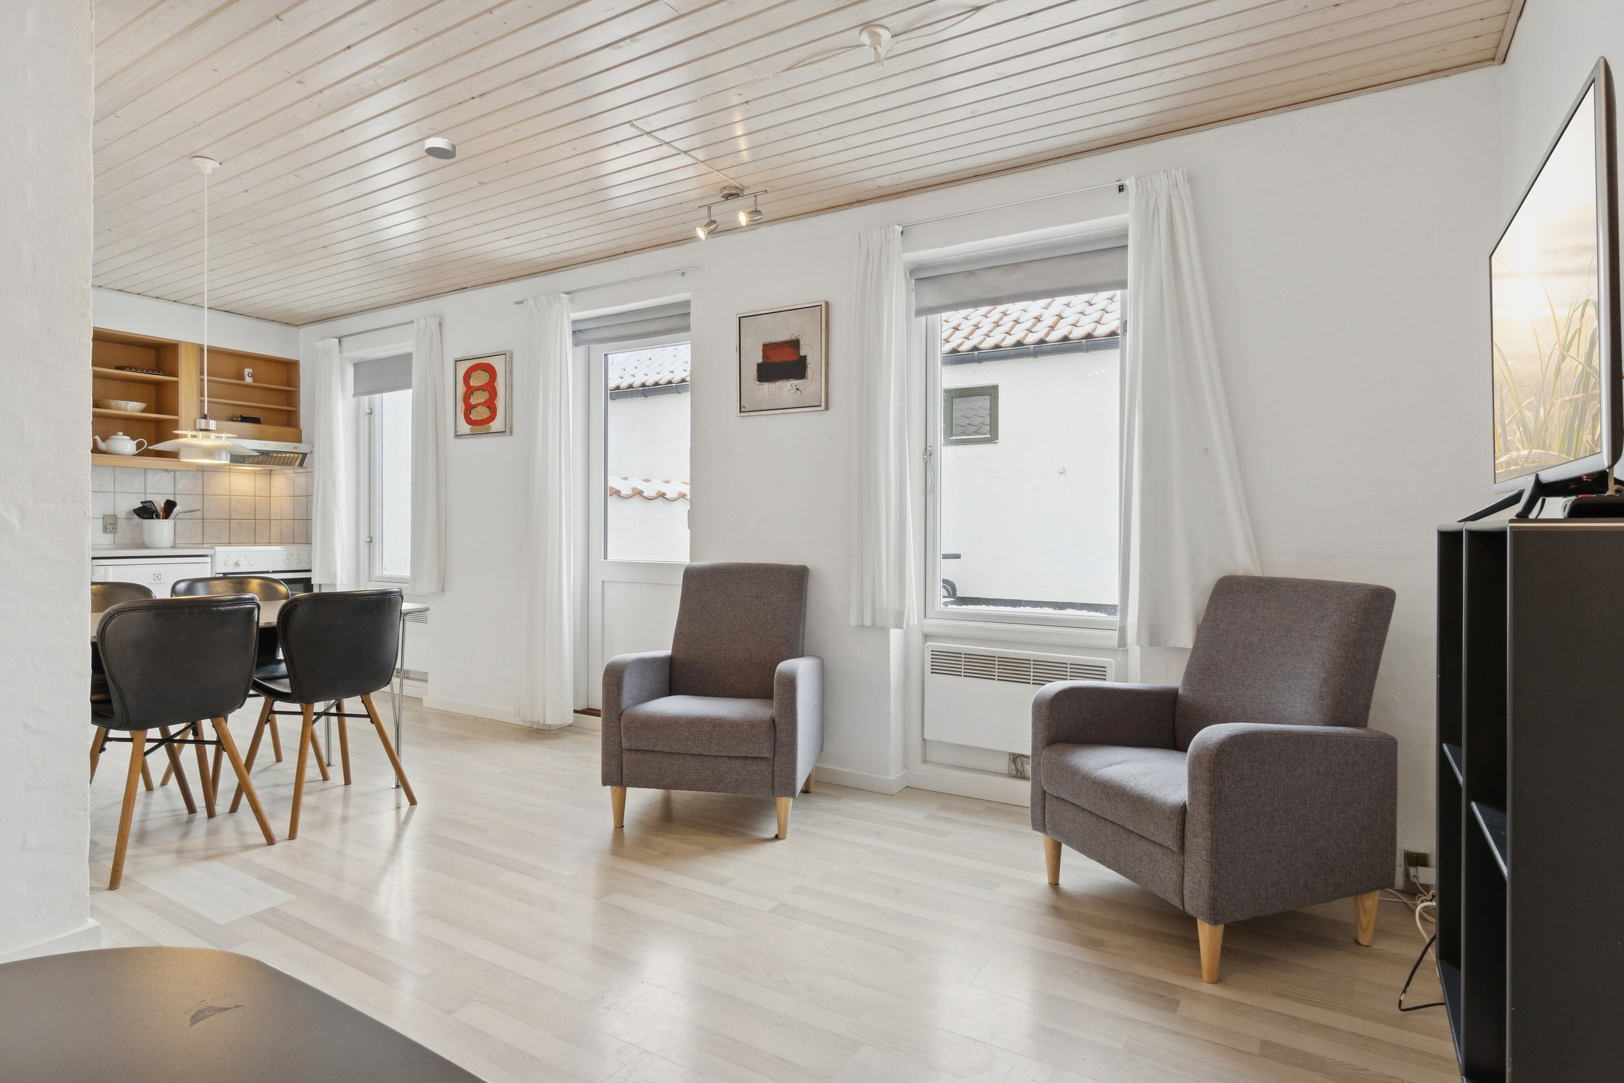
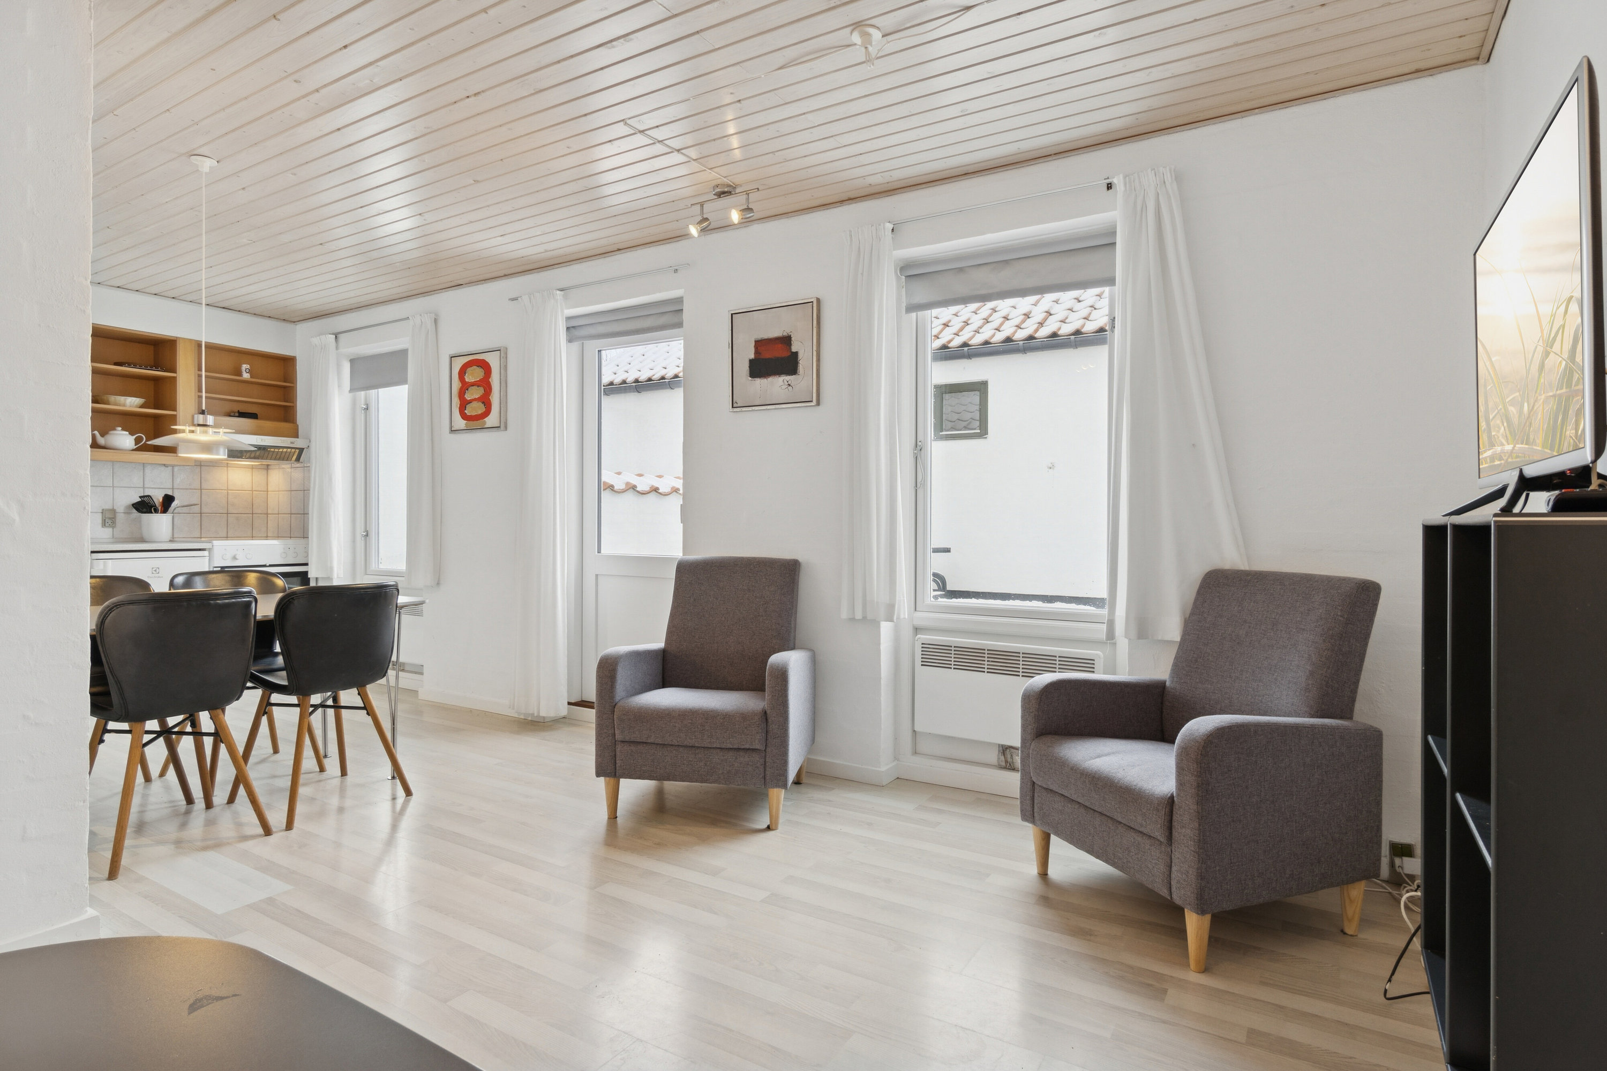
- smoke detector (440, 146)
